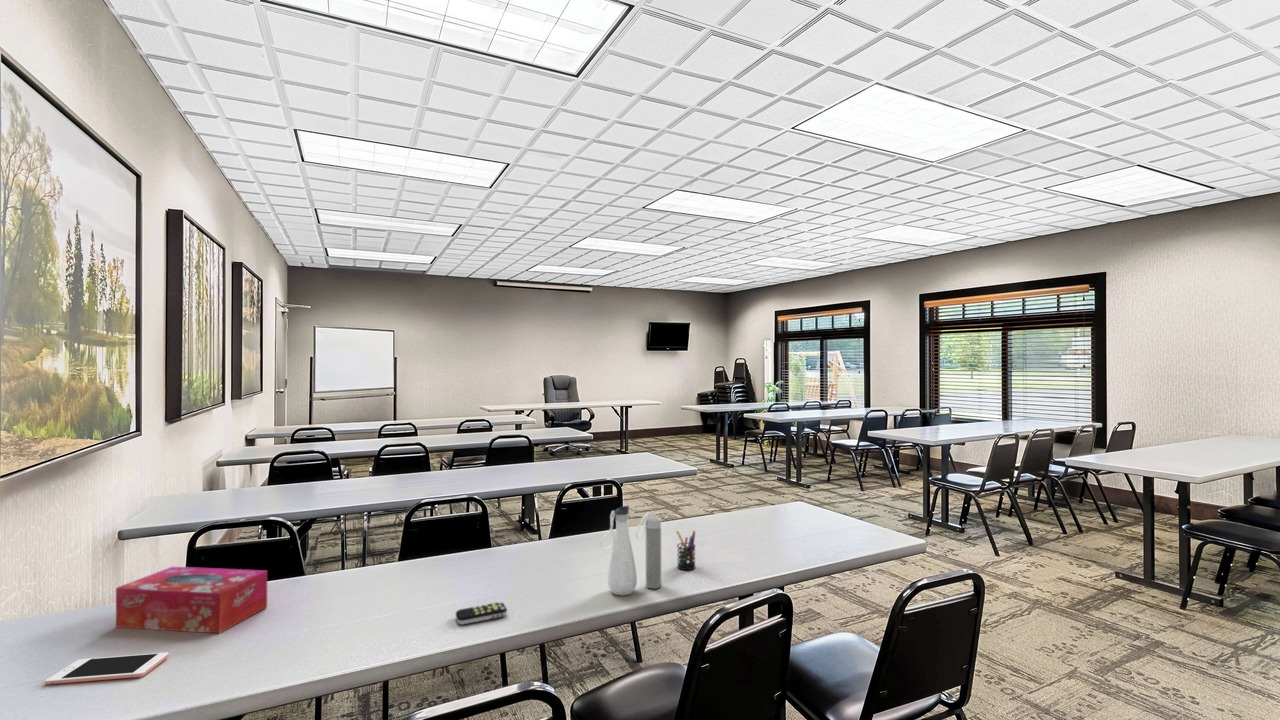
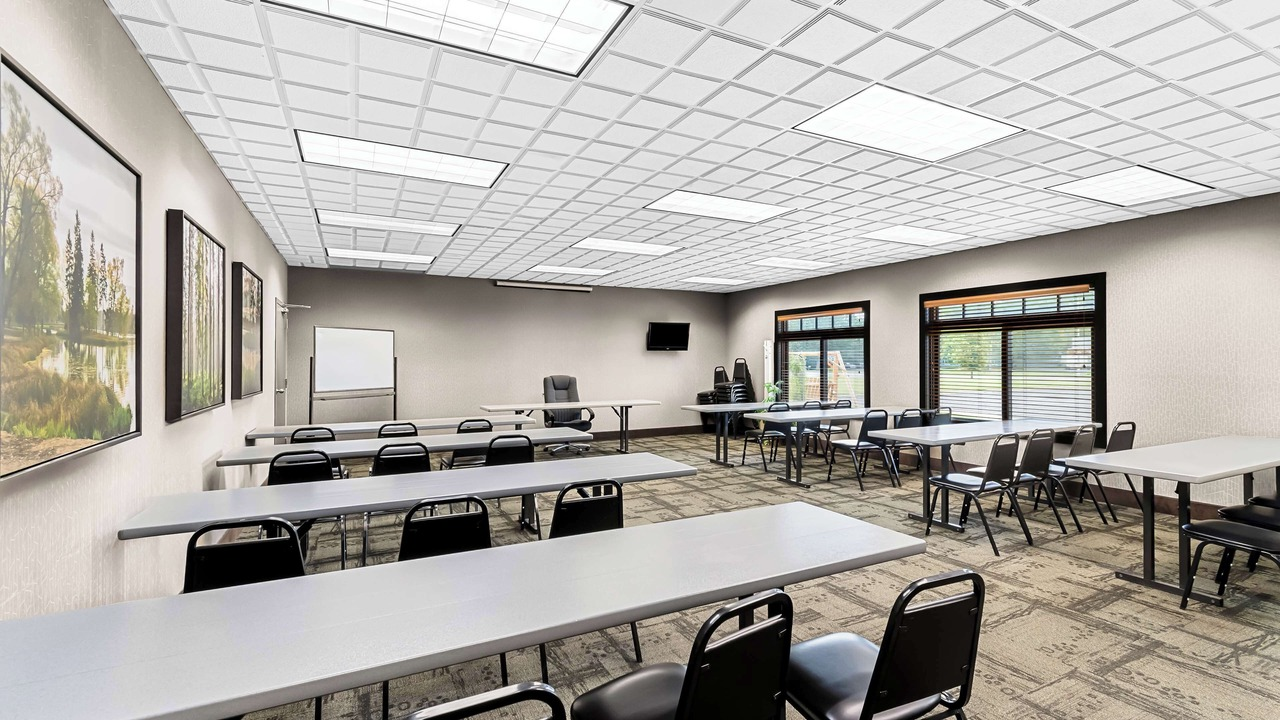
- remote control (481, 612)
- water bottle (631, 547)
- cell phone (109, 667)
- tissue box (194, 597)
- pen holder (688, 547)
